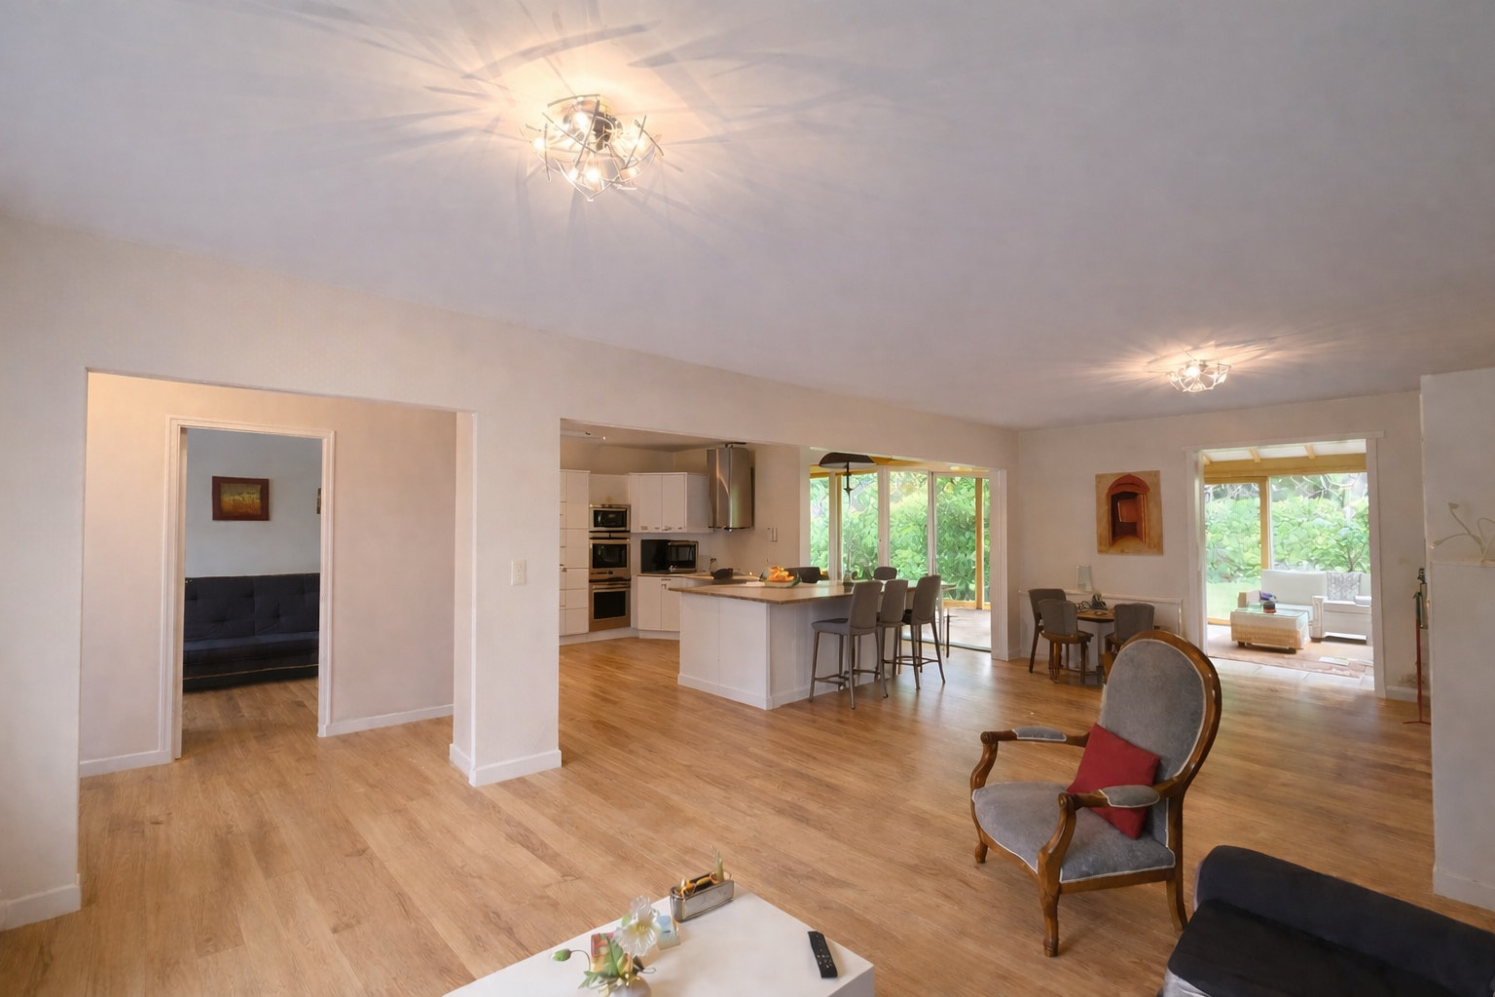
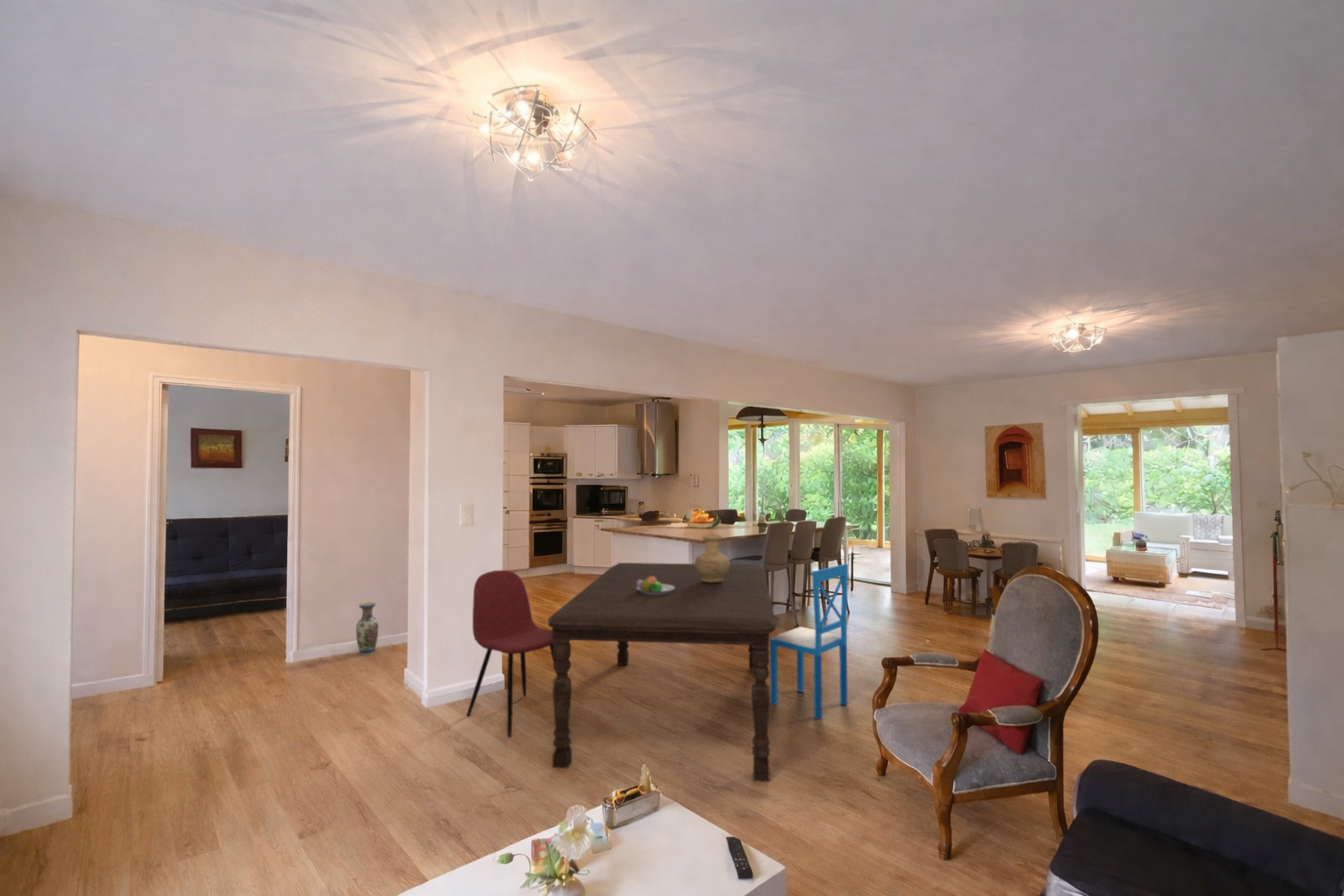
+ vase (367, 628)
+ fruit bowl (654, 584)
+ dining table (676, 642)
+ dining chair (518, 645)
+ dining chair (809, 634)
+ vase (711, 558)
